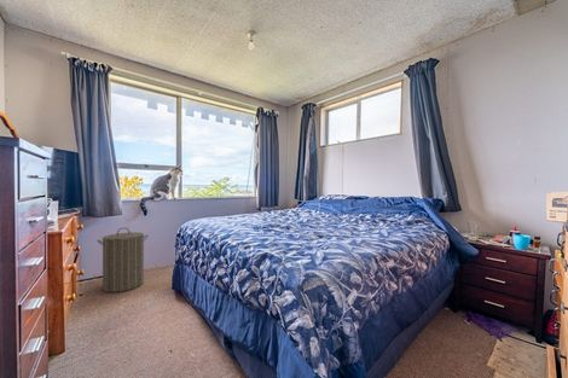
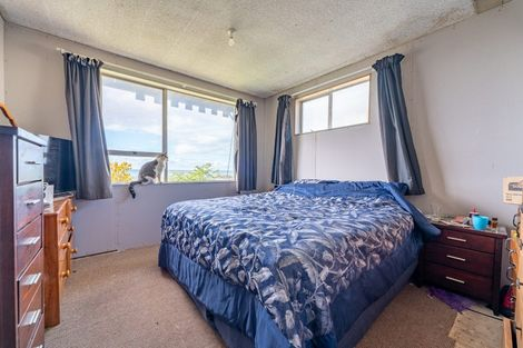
- laundry hamper (123, 256)
